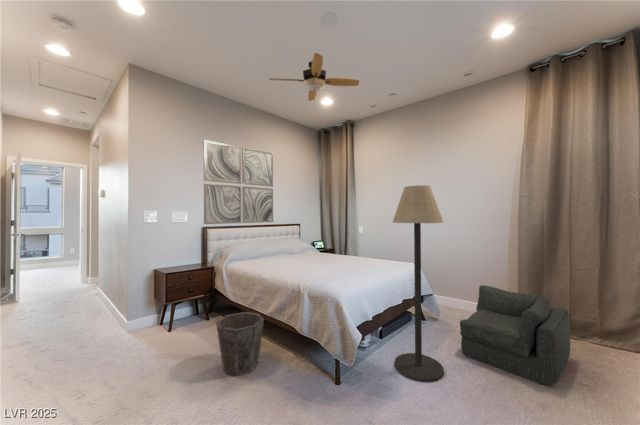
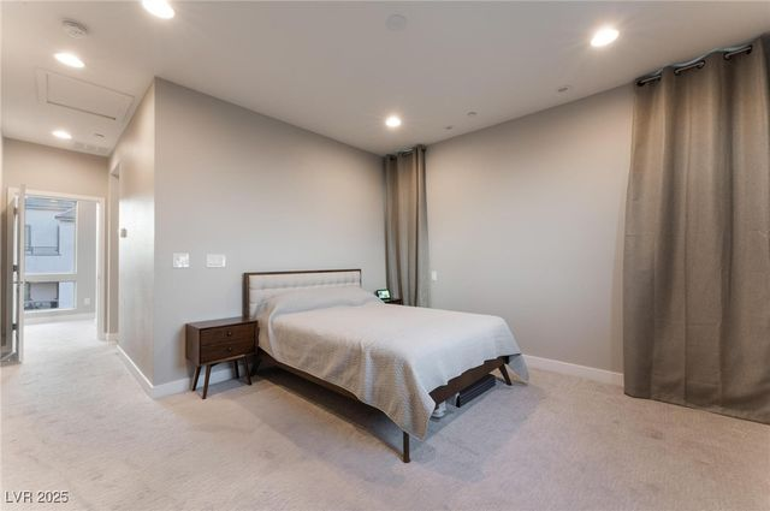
- wall art (242, 186)
- waste bin (240, 342)
- ceiling fan (314, 77)
- armchair (513, 326)
- floor lamp (417, 277)
